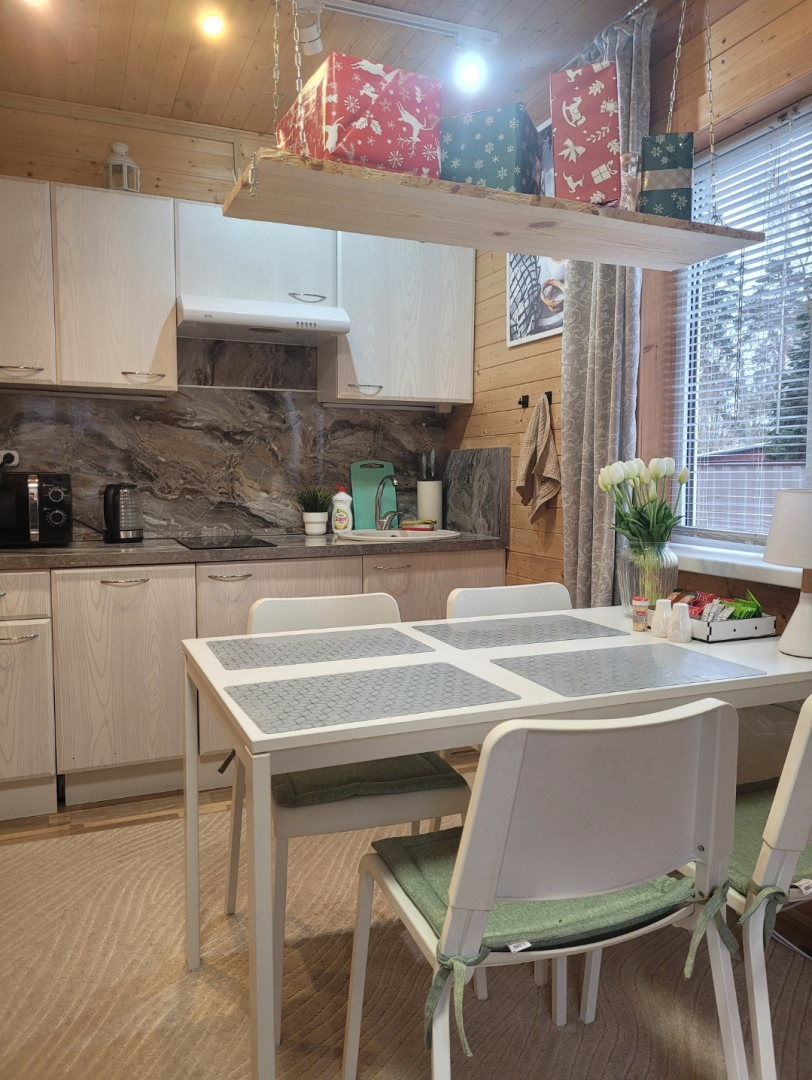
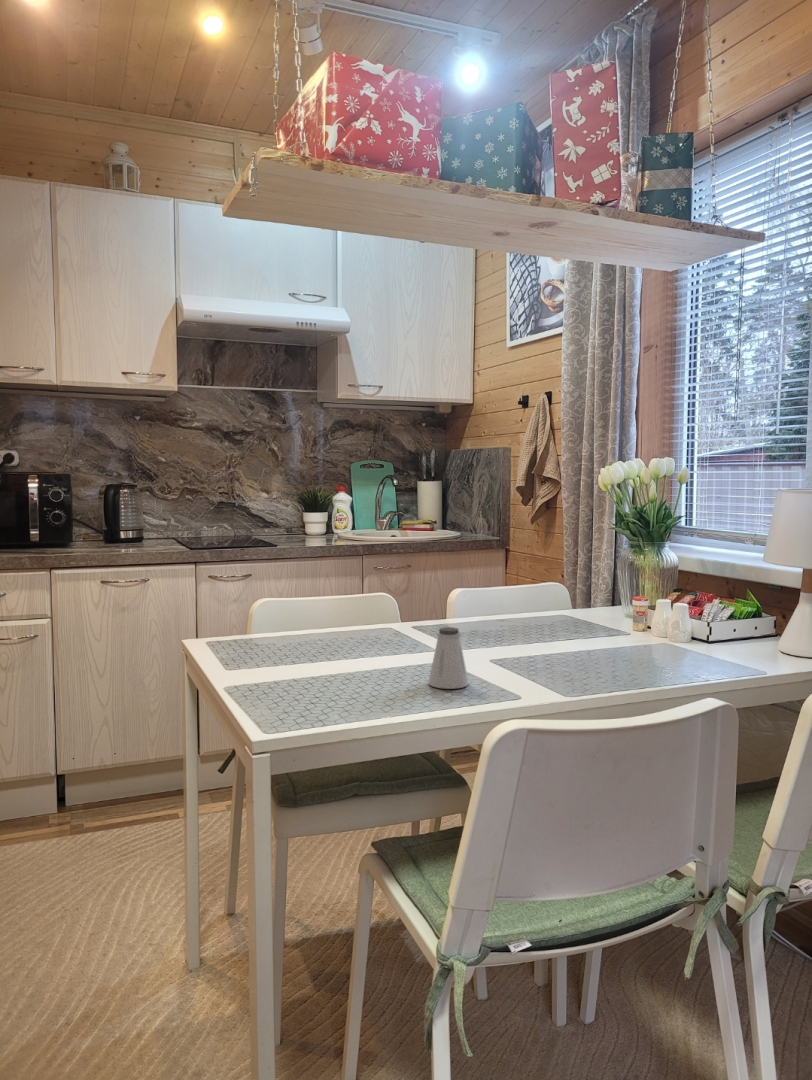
+ saltshaker (448, 656)
